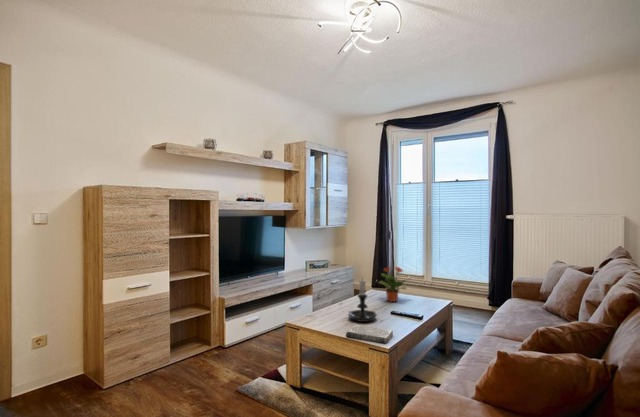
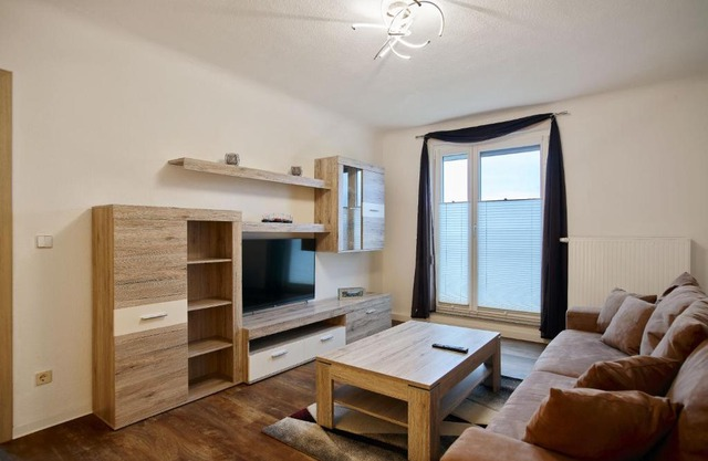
- potted plant (392, 283)
- candle holder (362, 298)
- book (369, 333)
